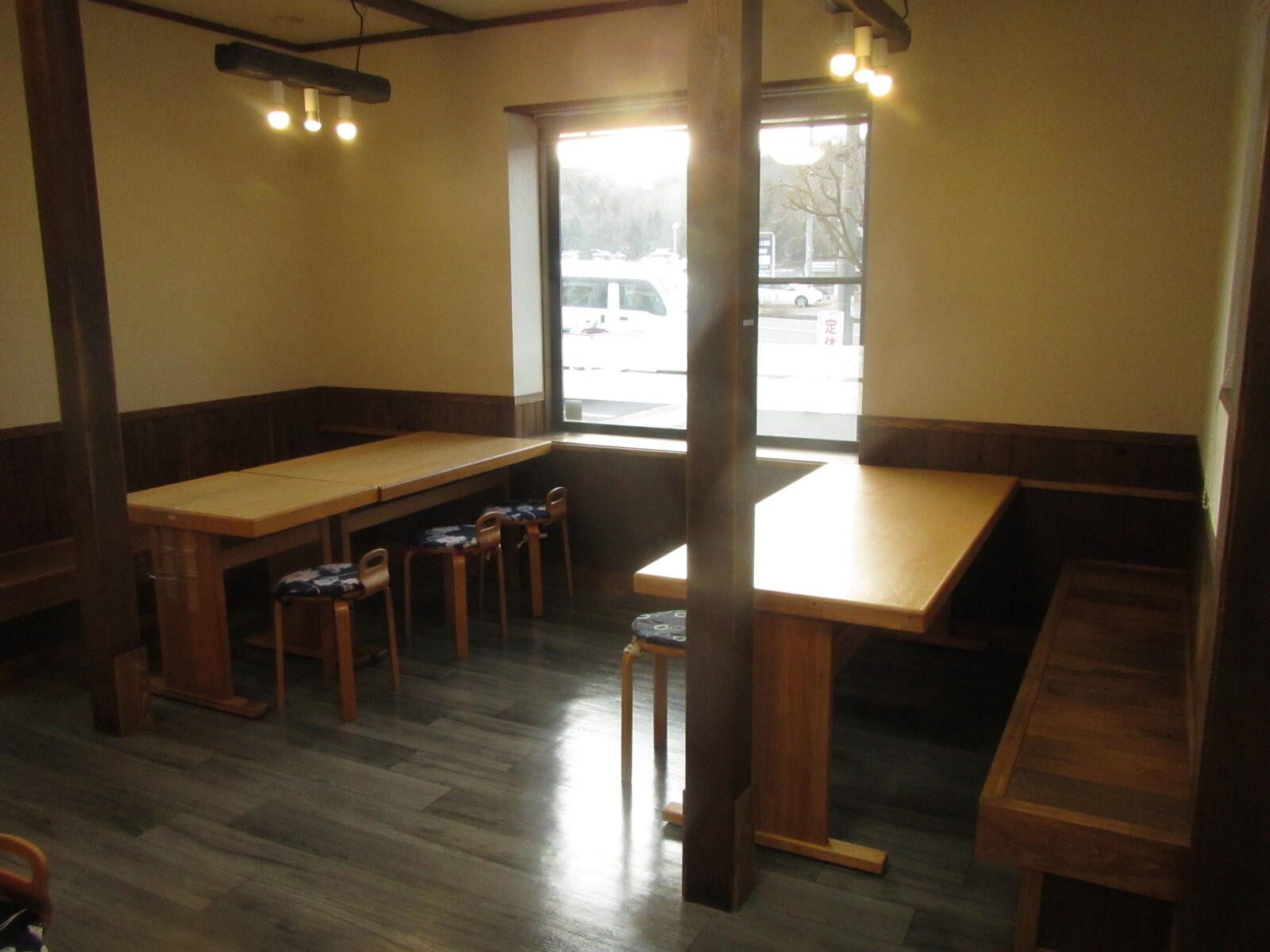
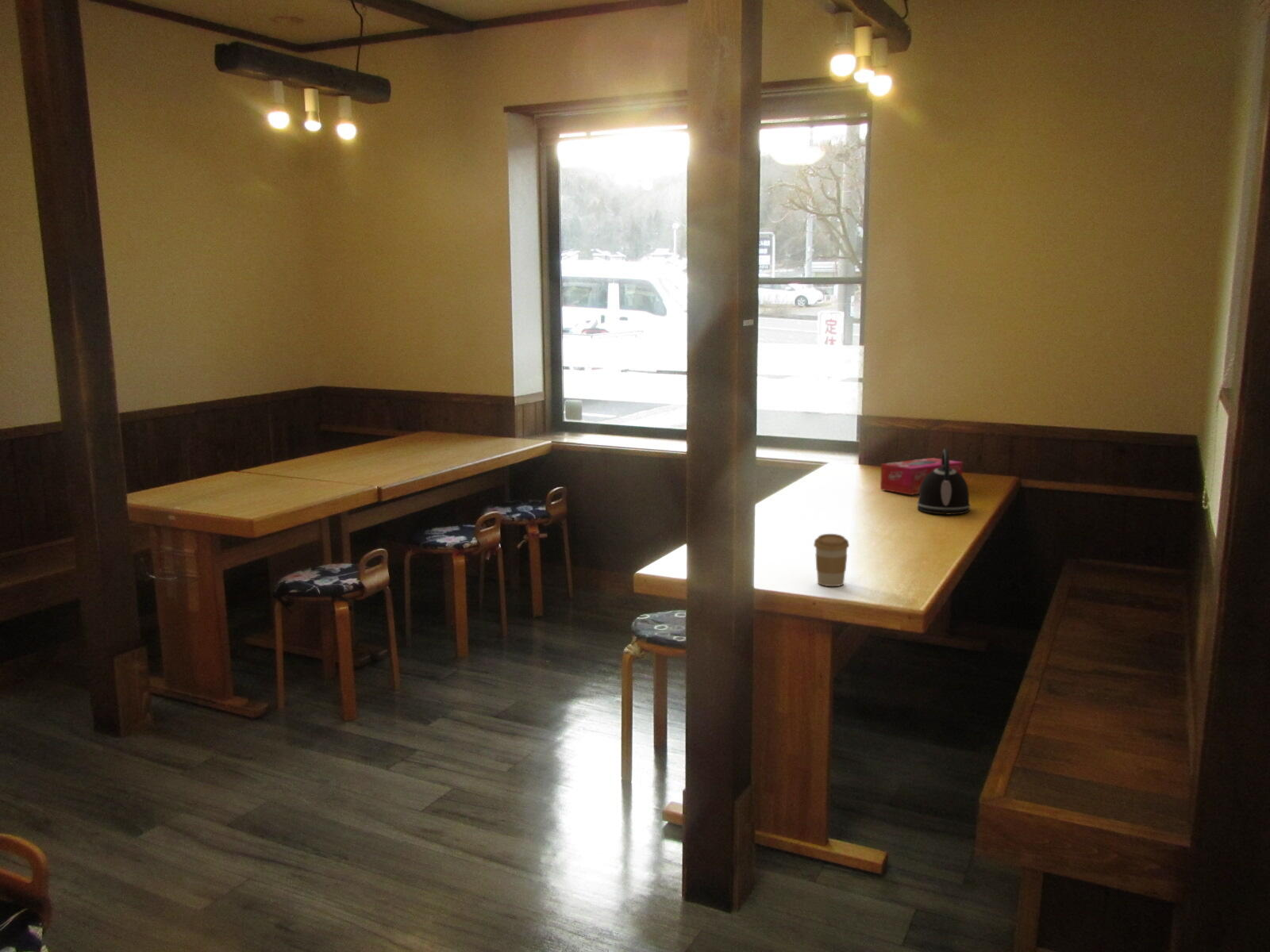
+ coffee cup (831, 559)
+ tissue box (922, 475)
+ kettle (944, 479)
